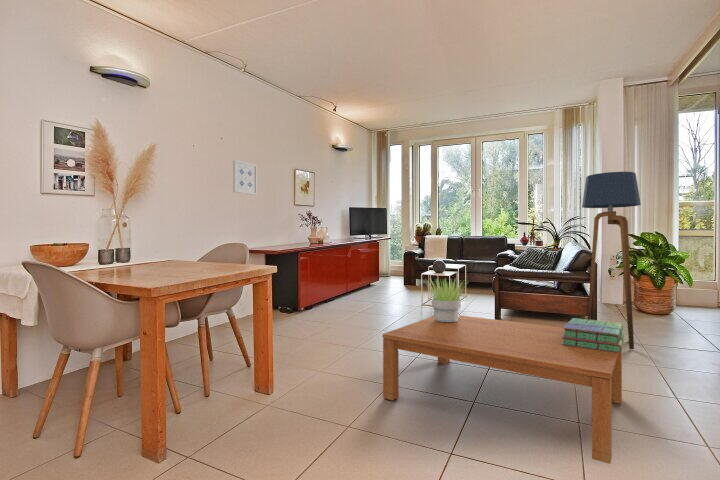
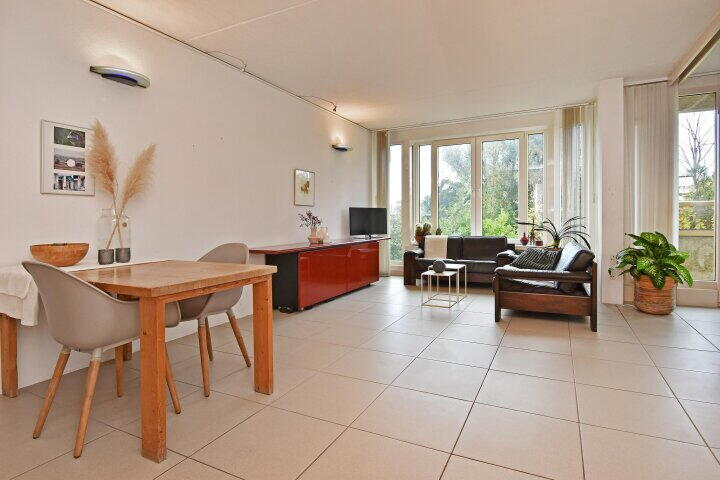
- coffee table (501, 366)
- potted plant (446, 299)
- stack of books (593, 333)
- wall art (245, 178)
- floor lamp (622, 255)
